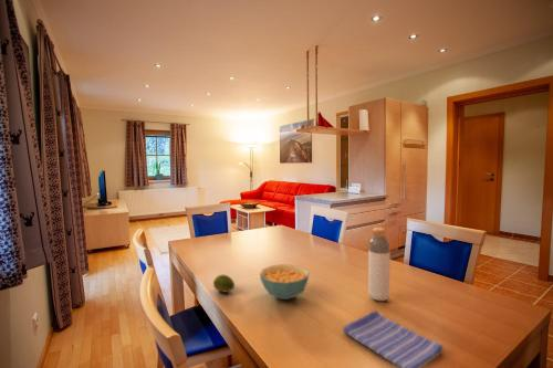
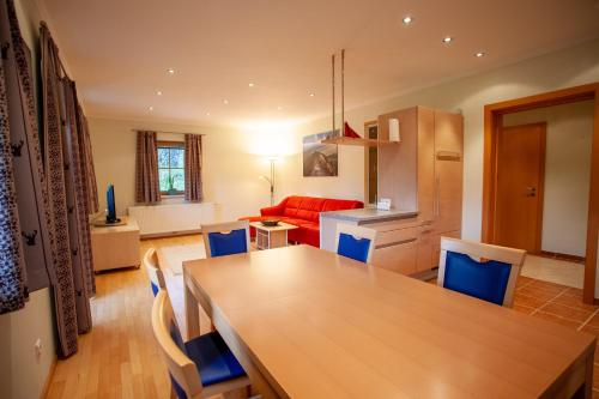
- dish towel (389, 337)
- cereal bowl (284, 284)
- fruit (223, 283)
- bottle (378, 263)
